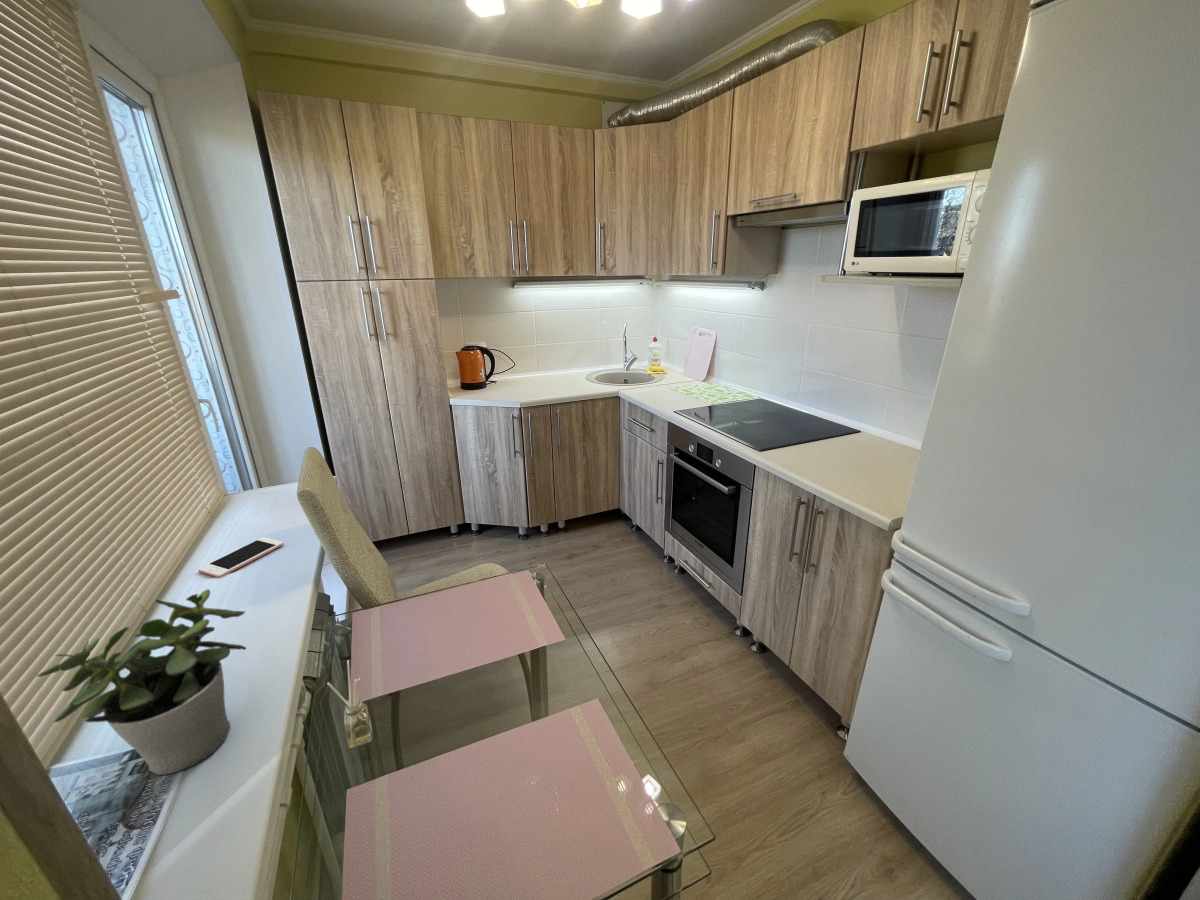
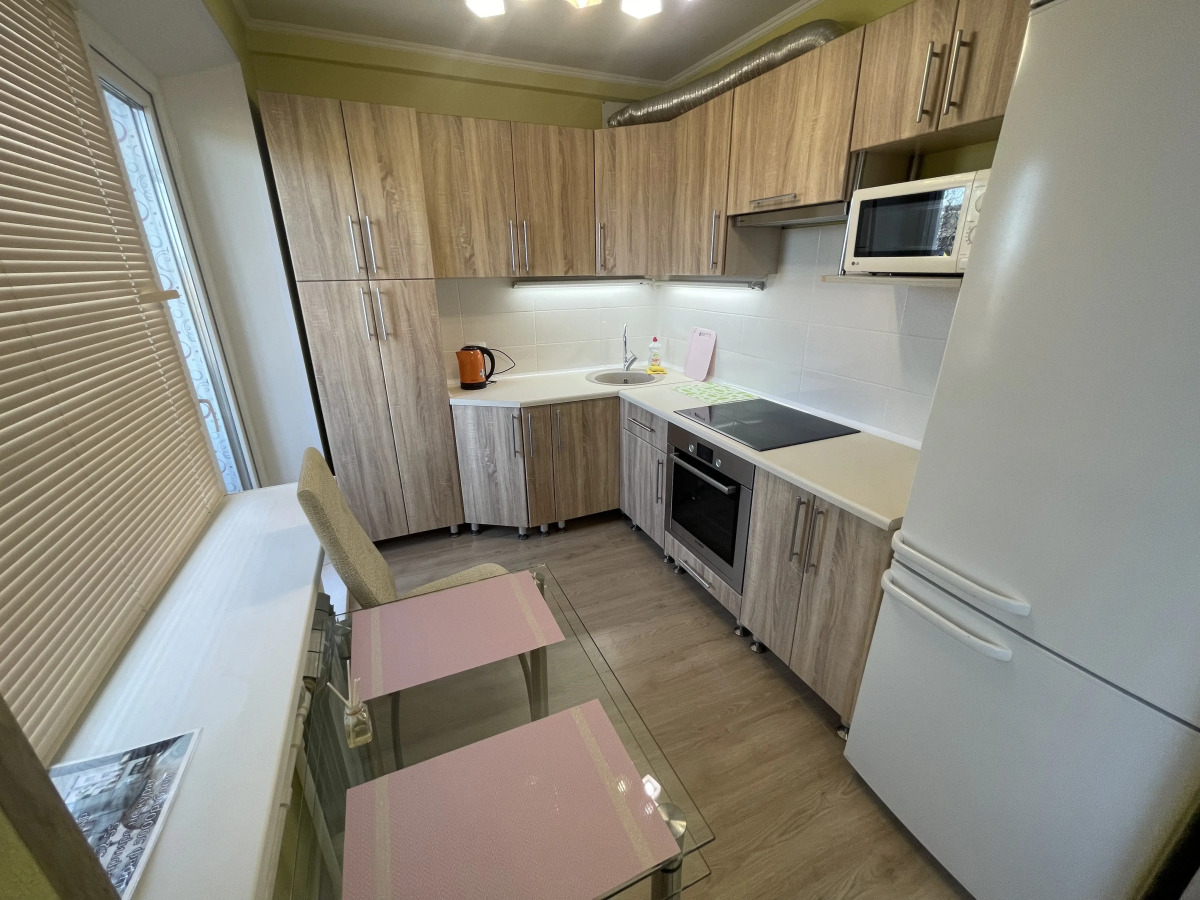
- cell phone (242, 556)
- potted plant (158, 678)
